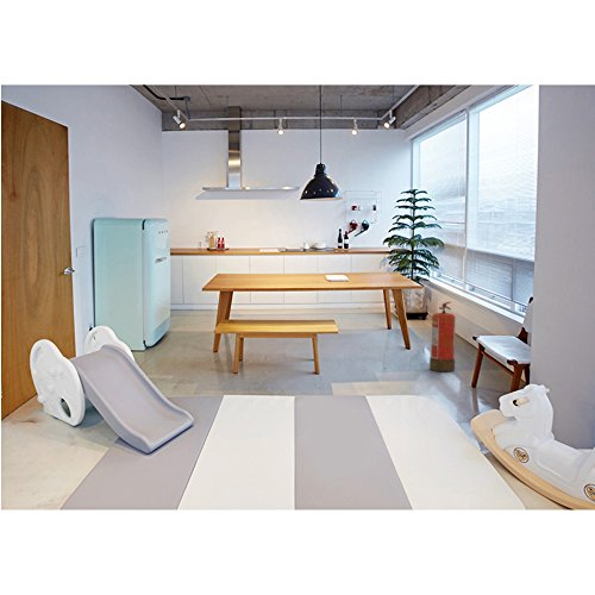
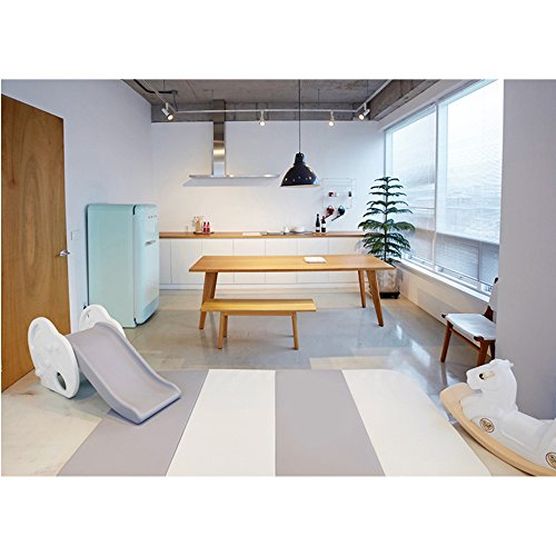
- fire extinguisher (443, 334)
